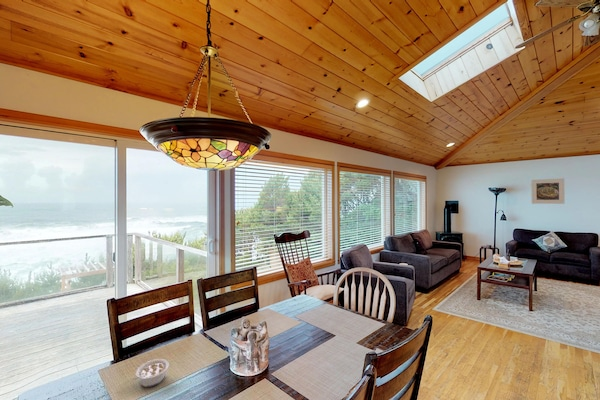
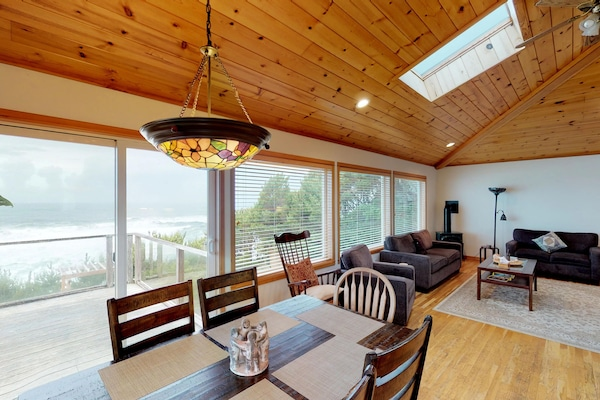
- legume (152, 373)
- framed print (547, 191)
